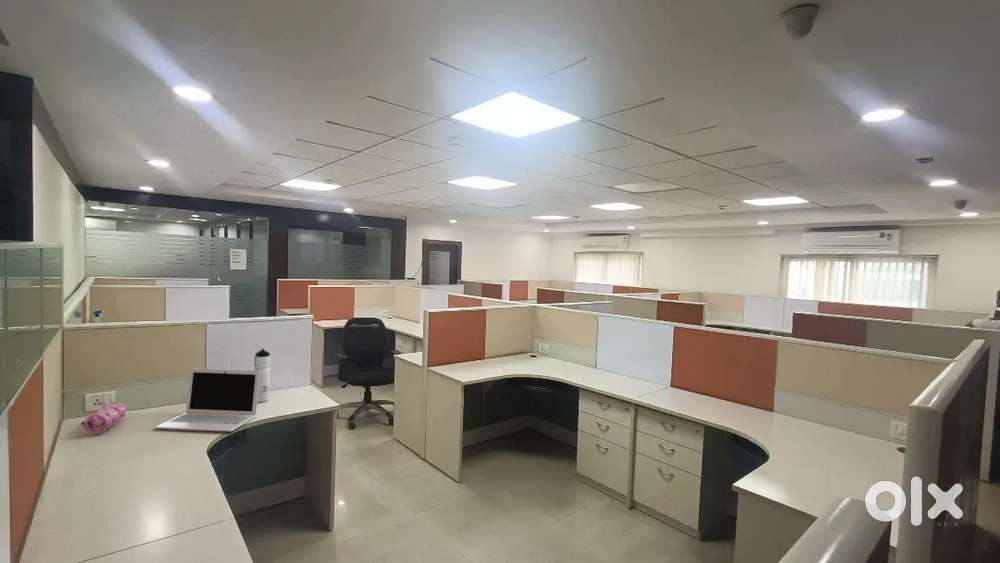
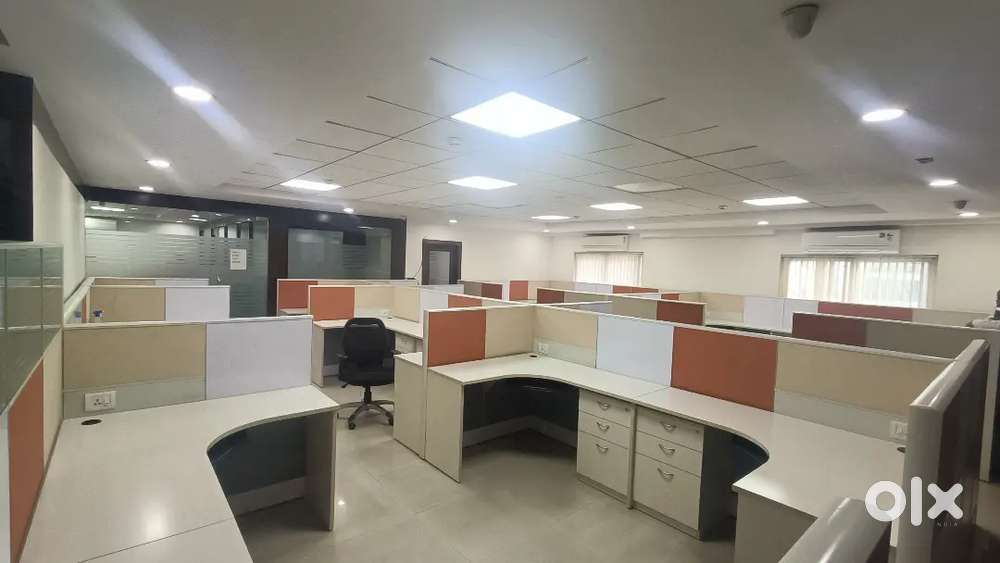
- laptop (210, 398)
- pencil case (105, 417)
- water bottle (262, 374)
